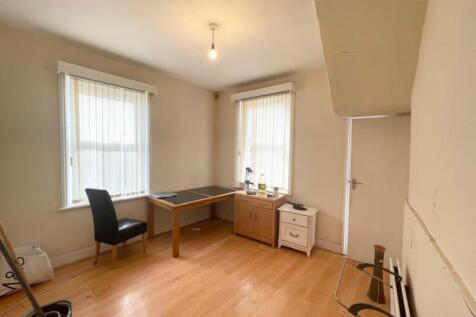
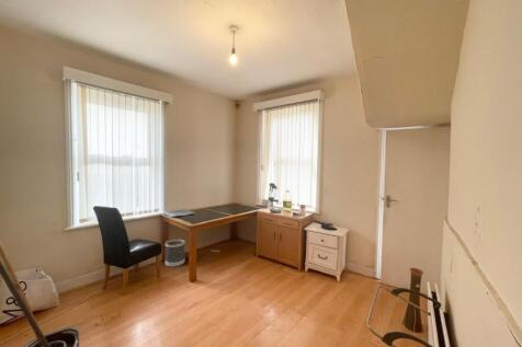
+ wastebasket (174, 252)
